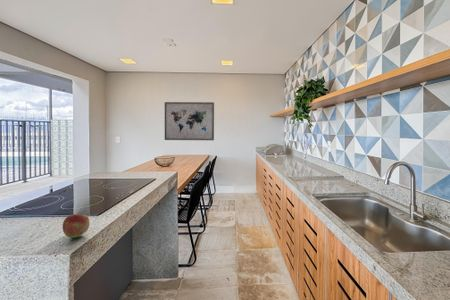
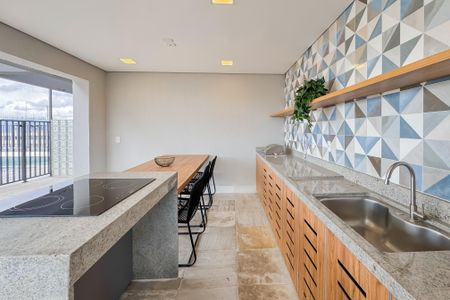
- wall art (189, 121)
- fruit (76, 224)
